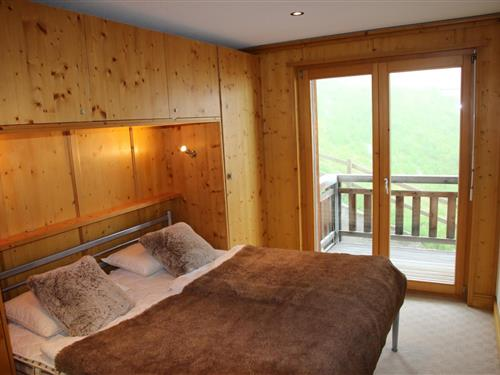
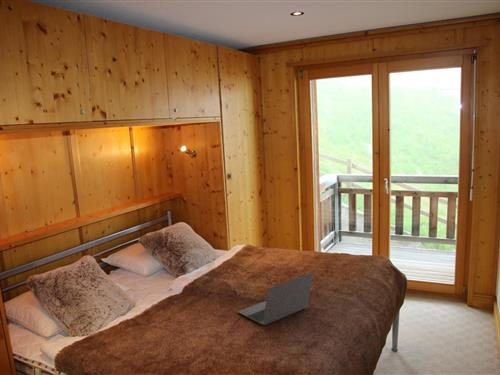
+ laptop (274, 292)
